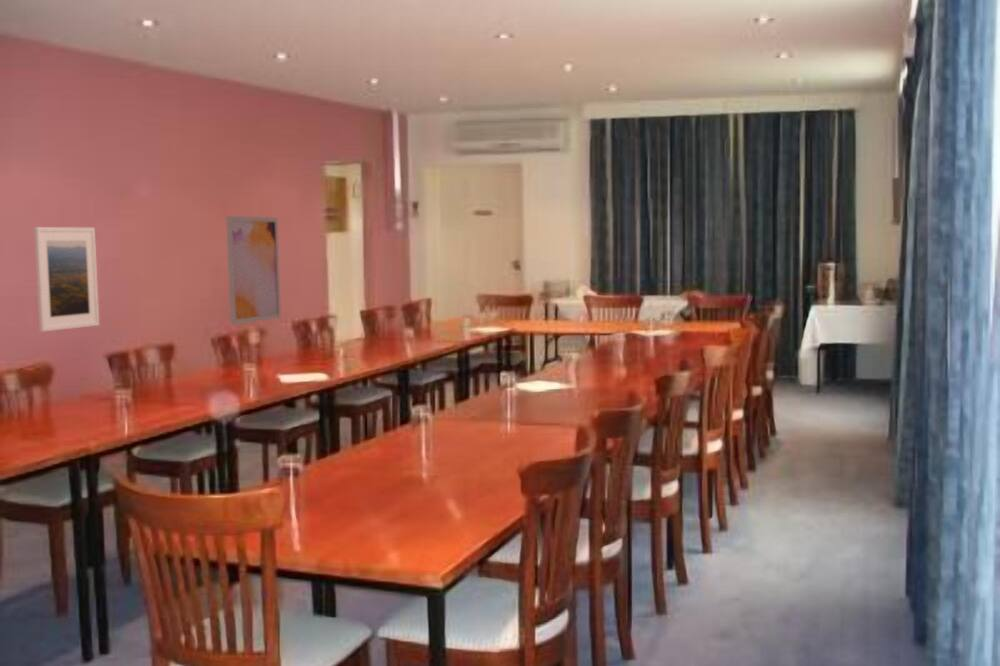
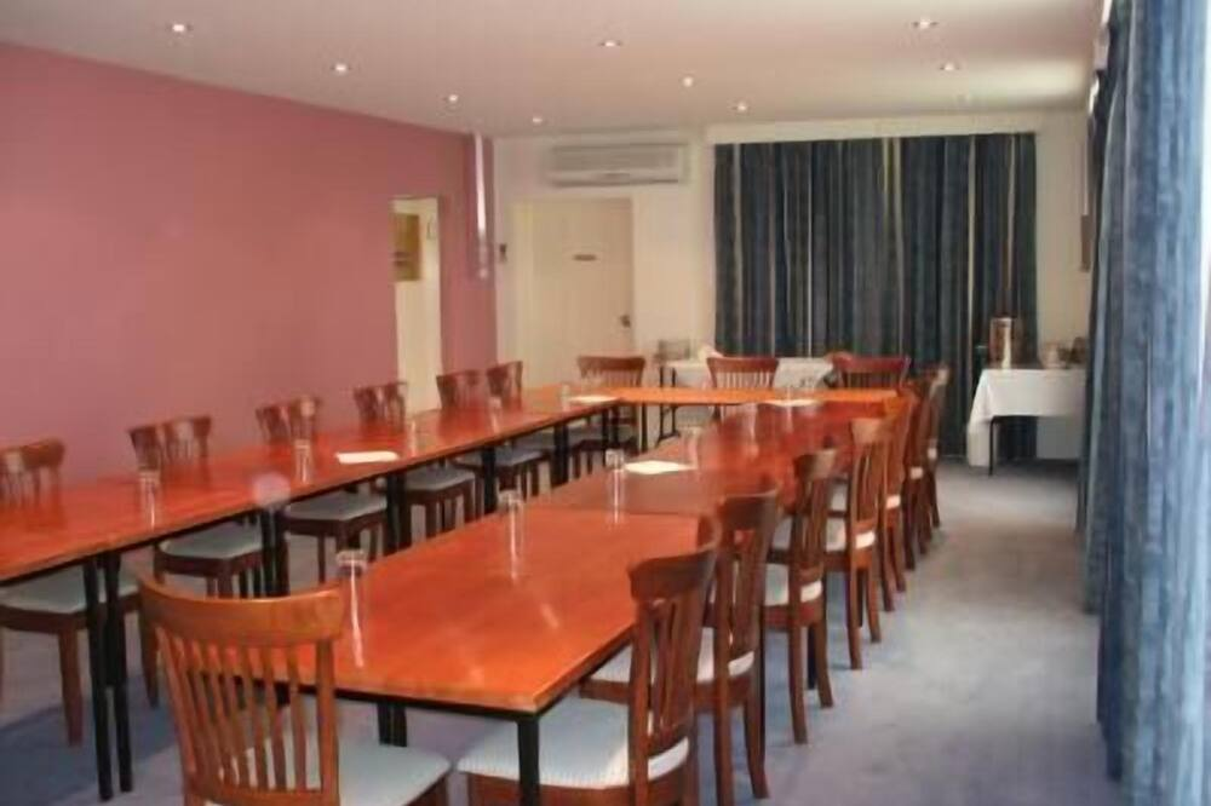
- wall art (254, 269)
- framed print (67, 278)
